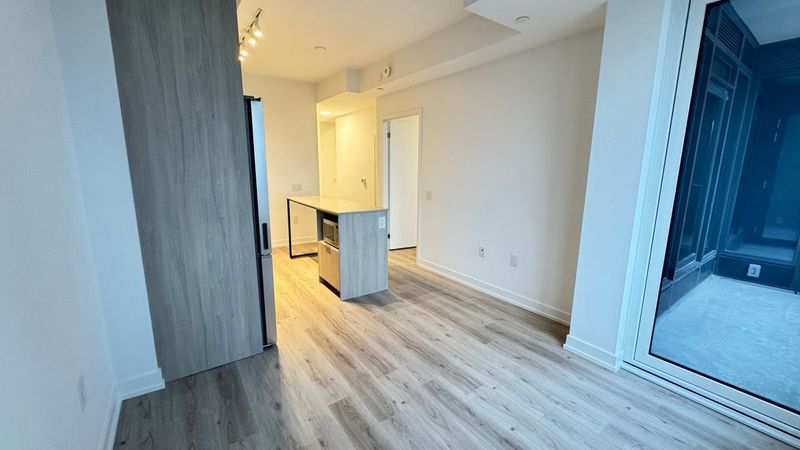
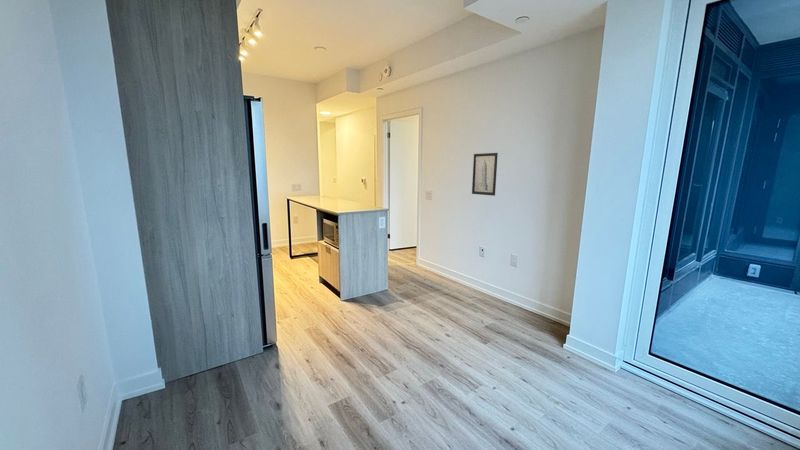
+ wall art (484, 174)
